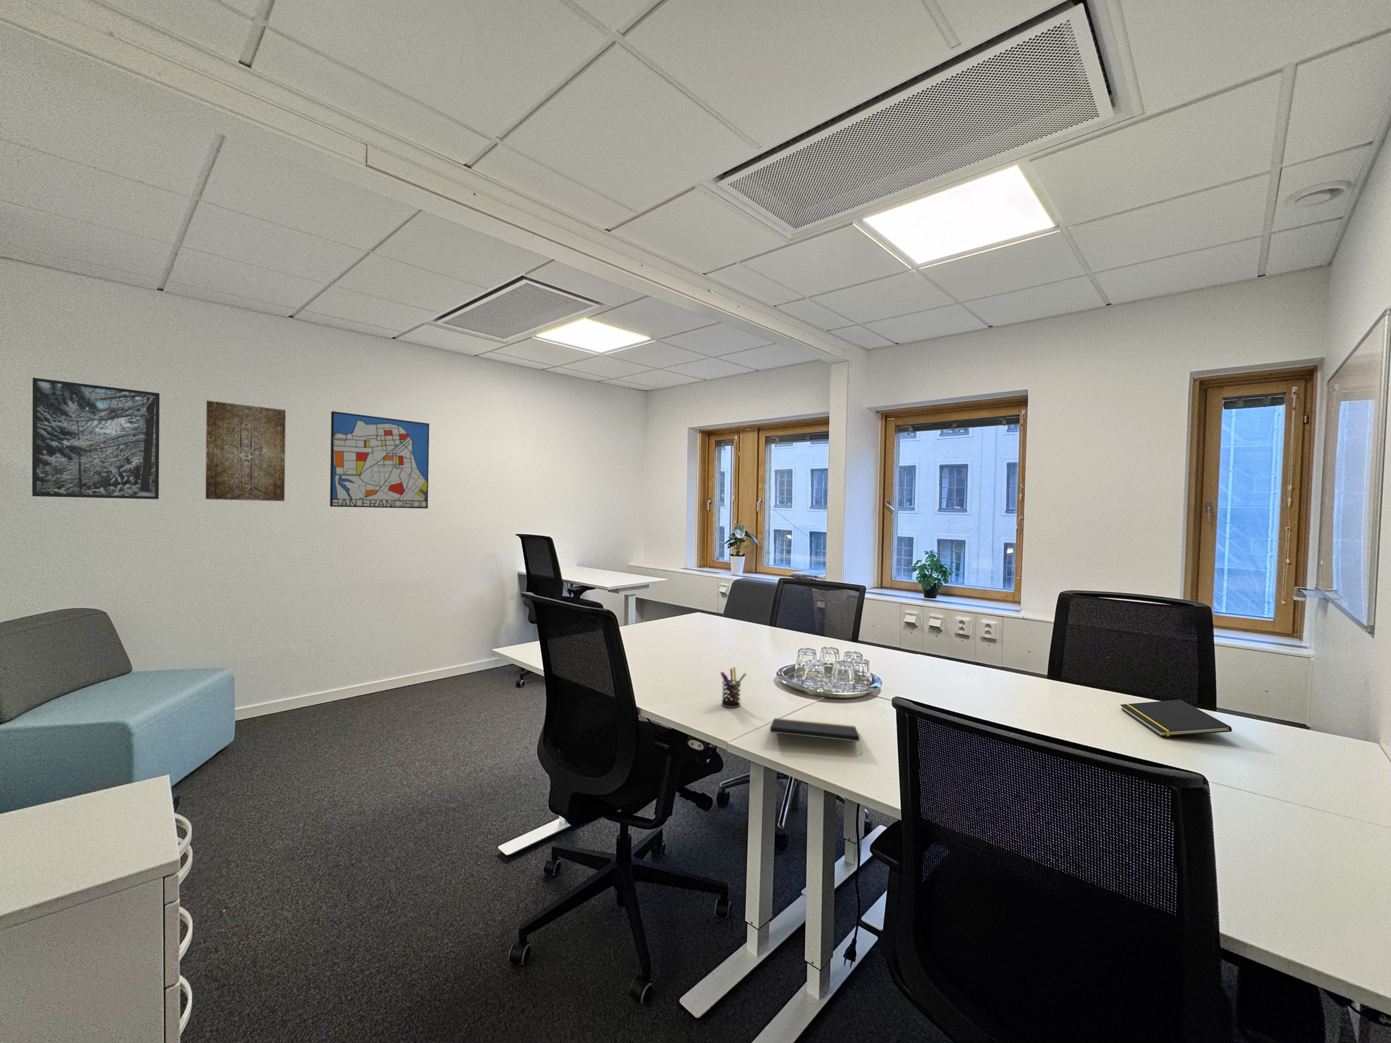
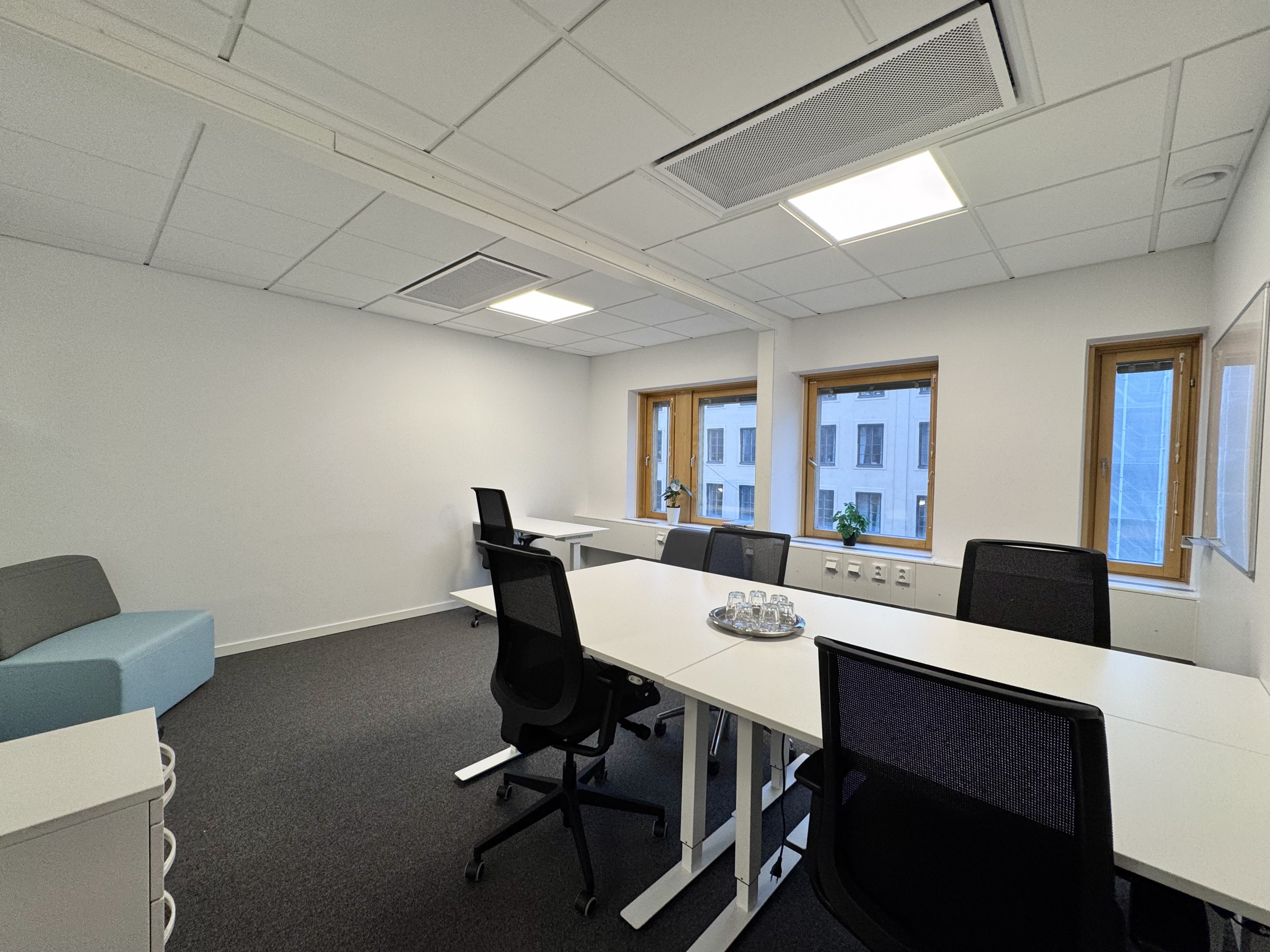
- wall art (382, 462)
- notepad (814, 729)
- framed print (100, 442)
- wall art (246, 452)
- notepad (1172, 717)
- pen holder (734, 686)
